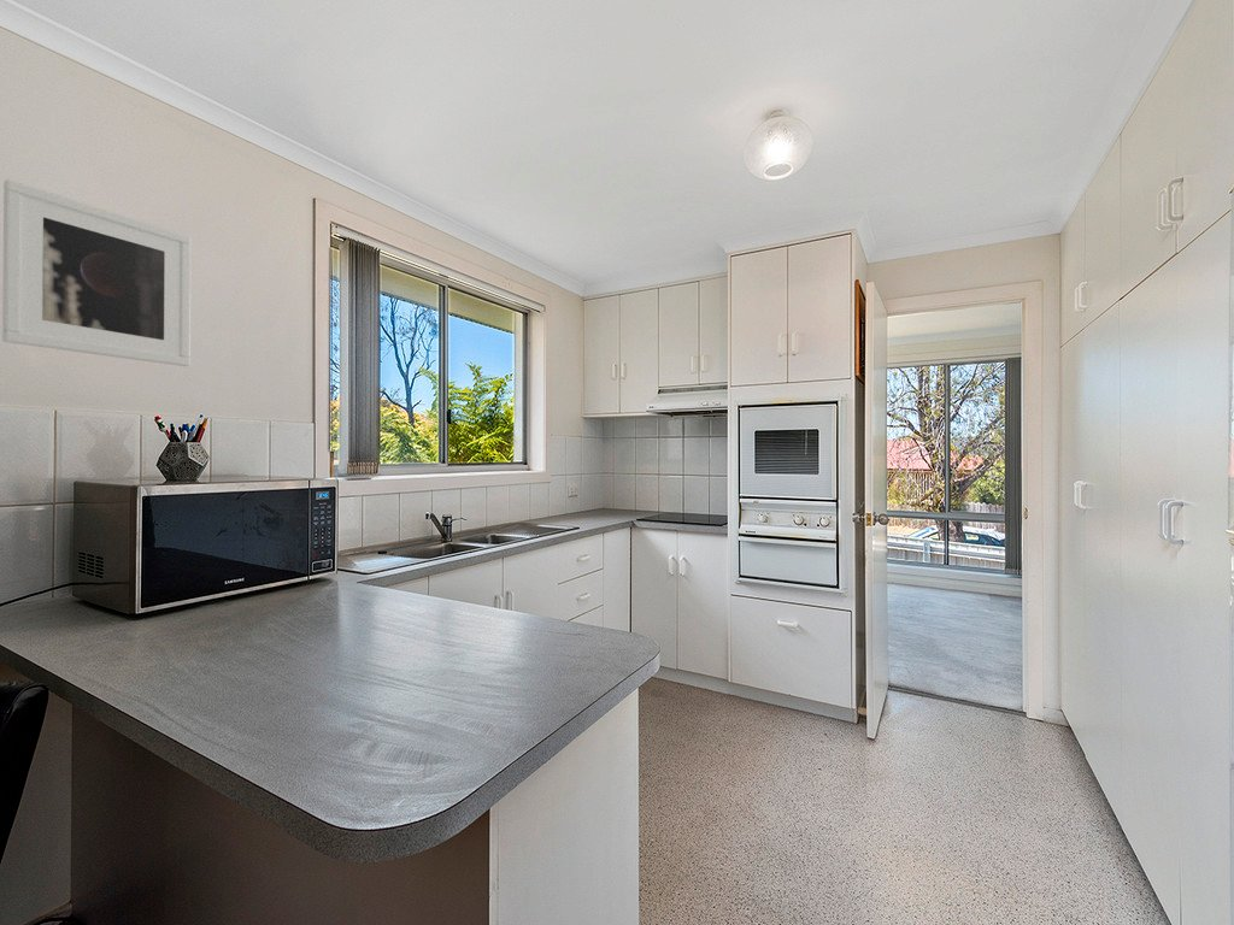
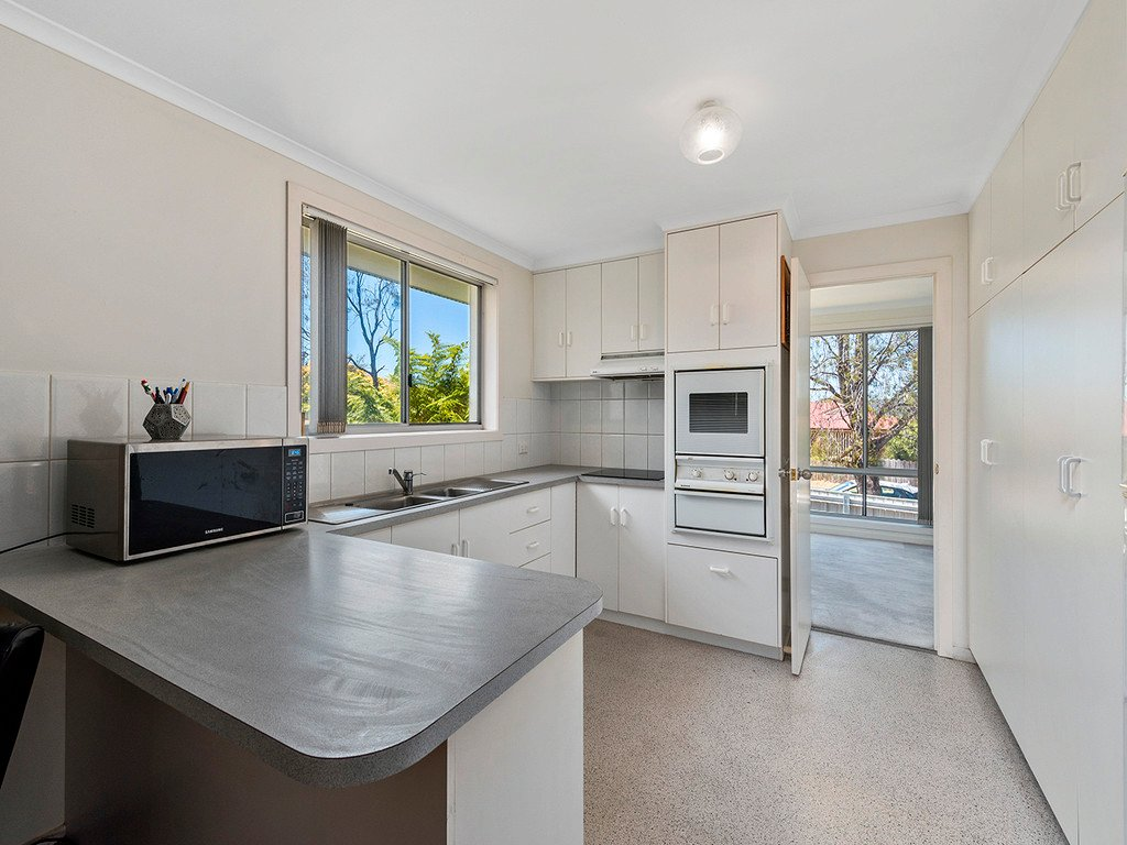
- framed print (106, 283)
